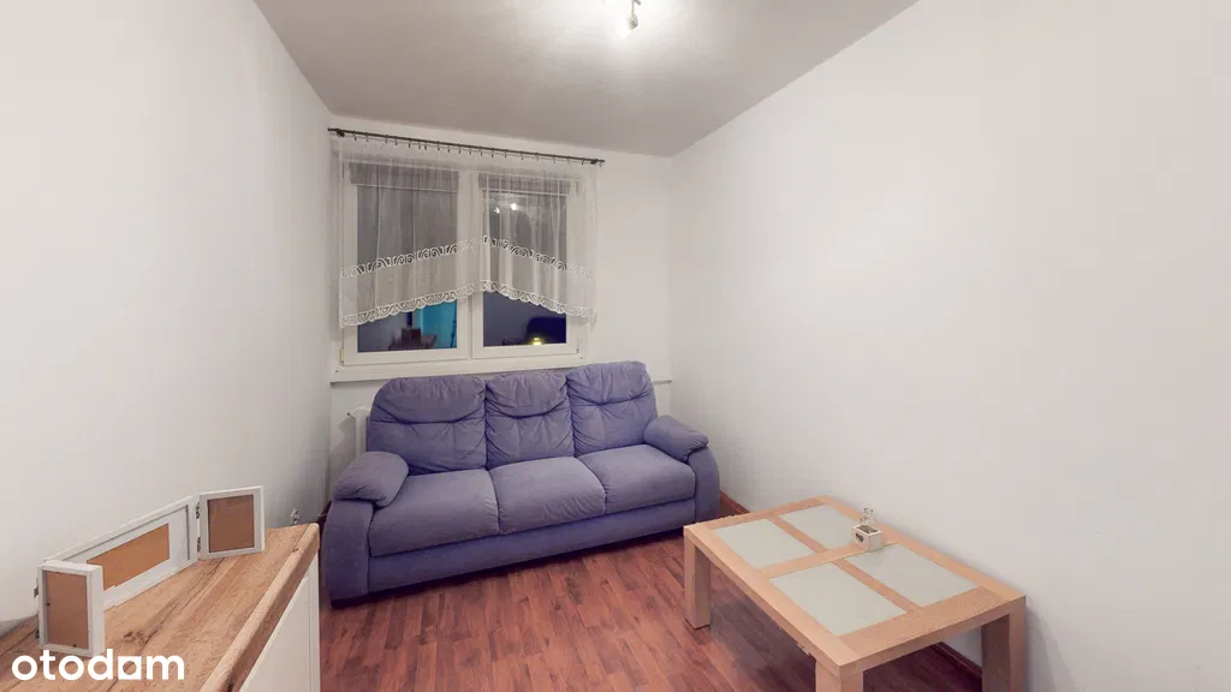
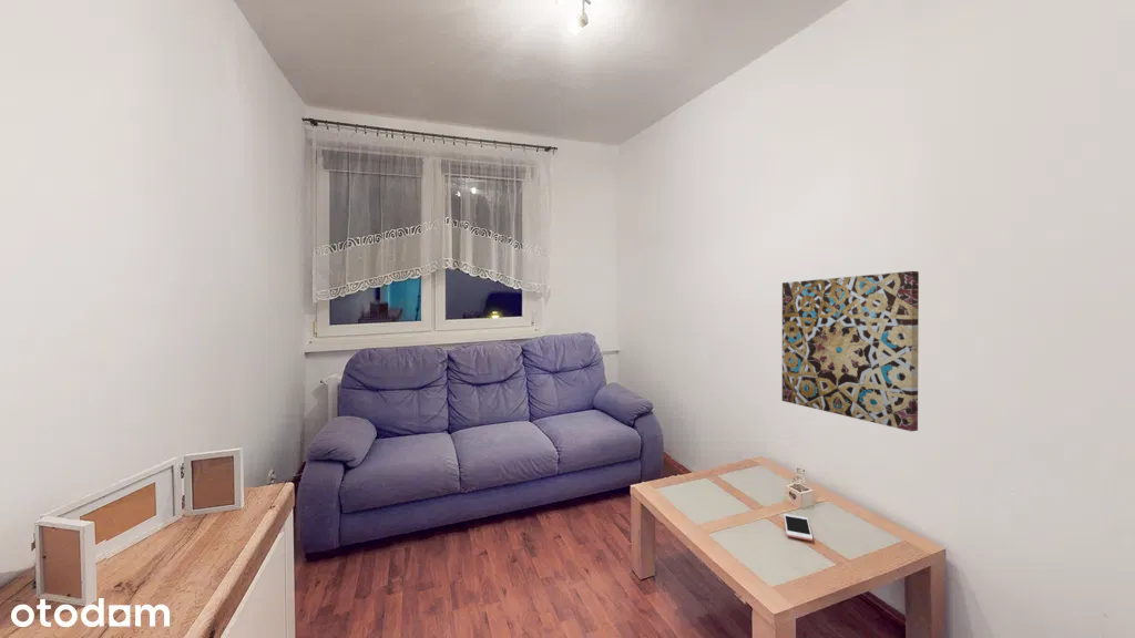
+ wall art (840, 346)
+ cell phone (797, 526)
